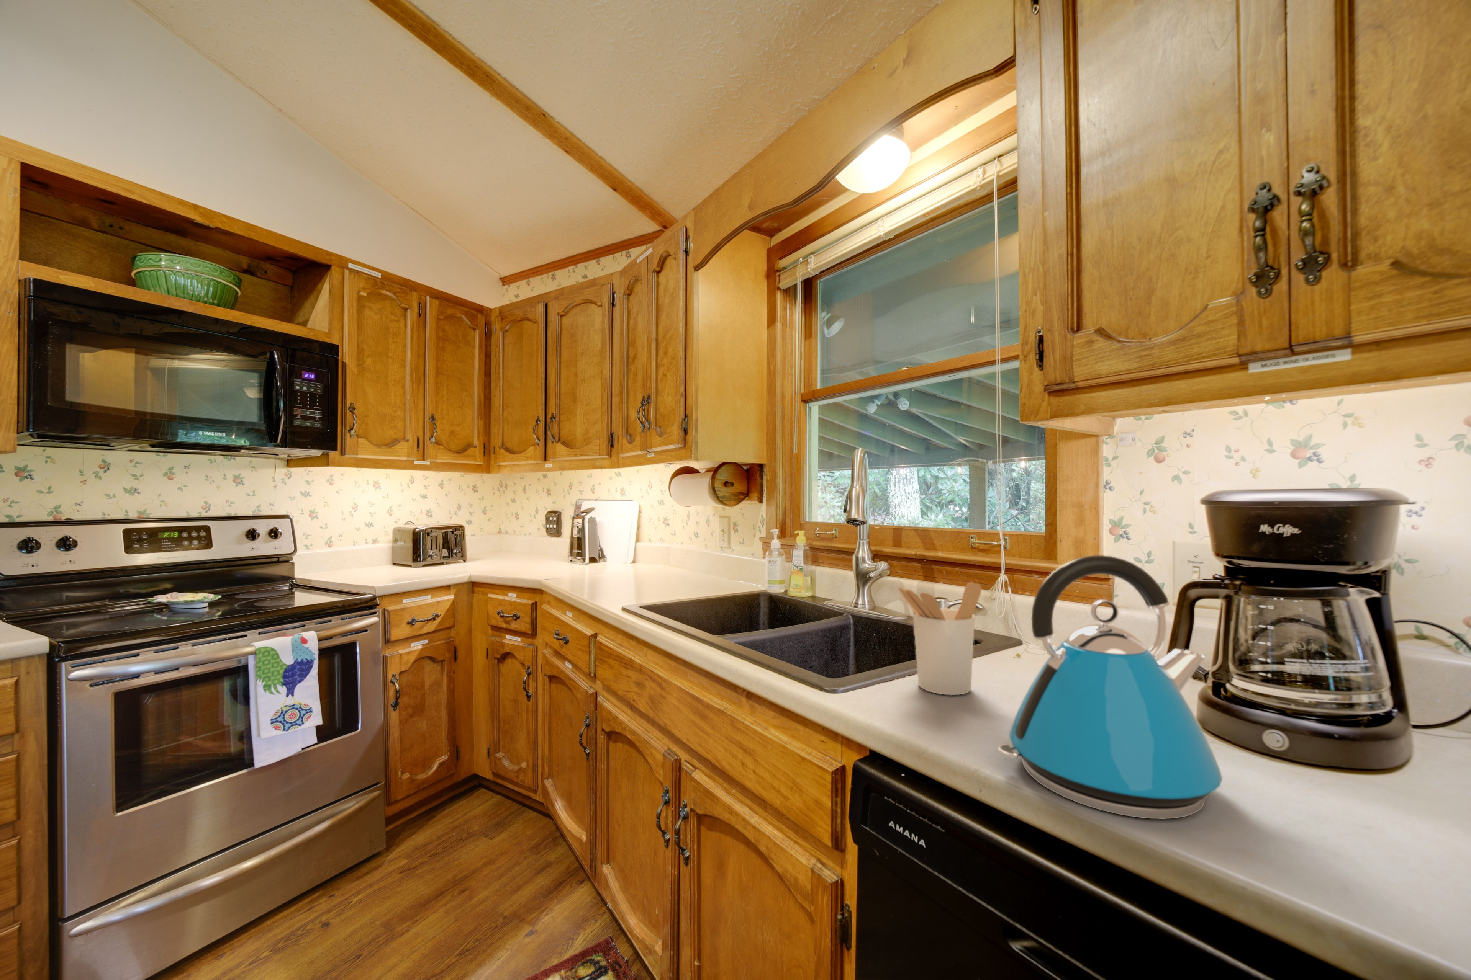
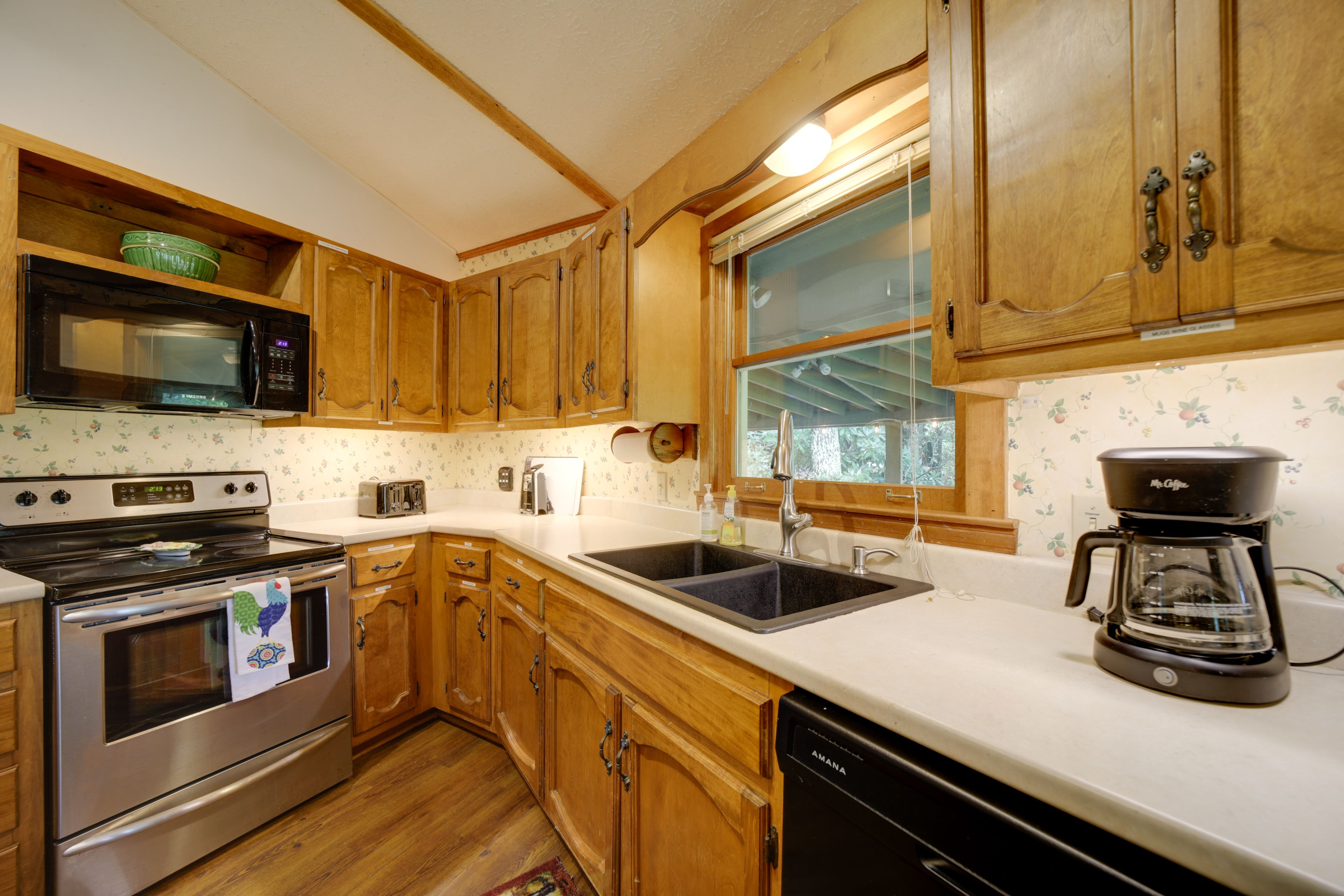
- utensil holder (936, 634)
- kettle (1099, 666)
